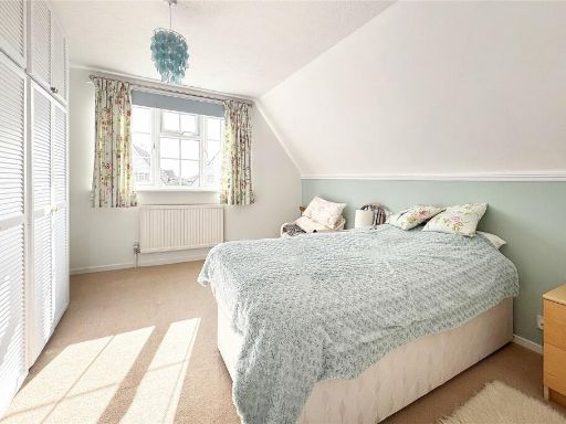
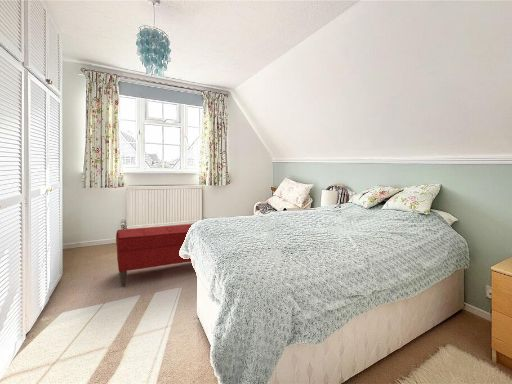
+ bench (168, 250)
